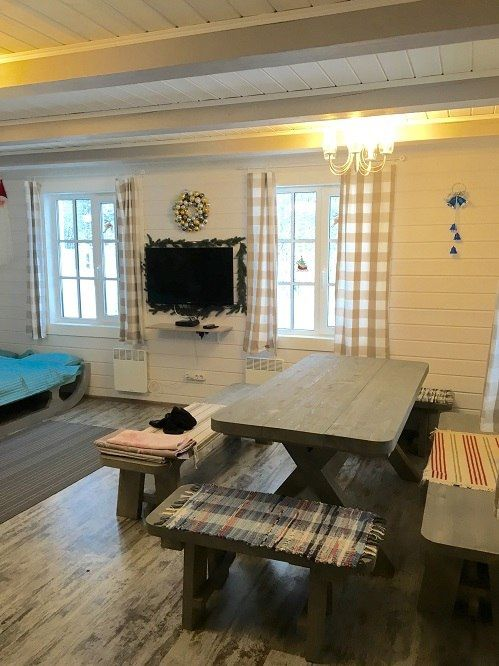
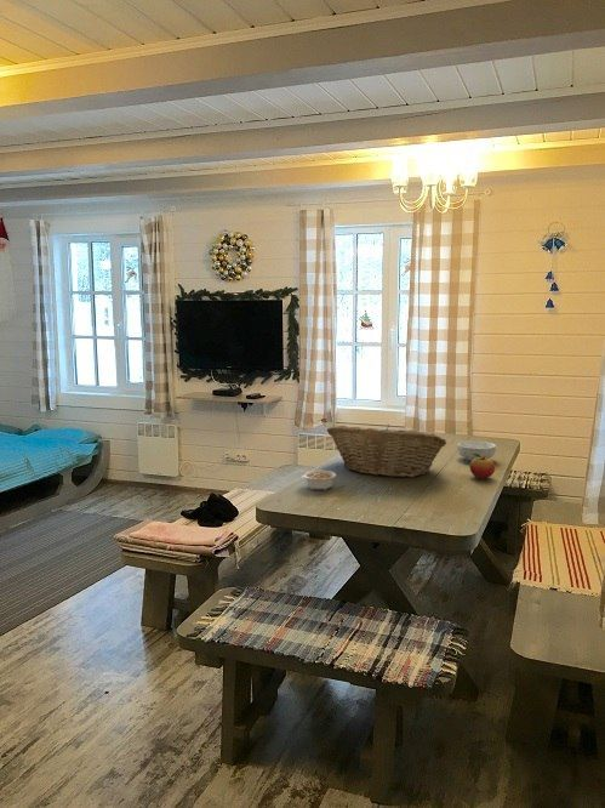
+ fruit (481, 465)
+ legume (319, 479)
+ cereal bowl (475, 451)
+ fruit basket (384, 445)
